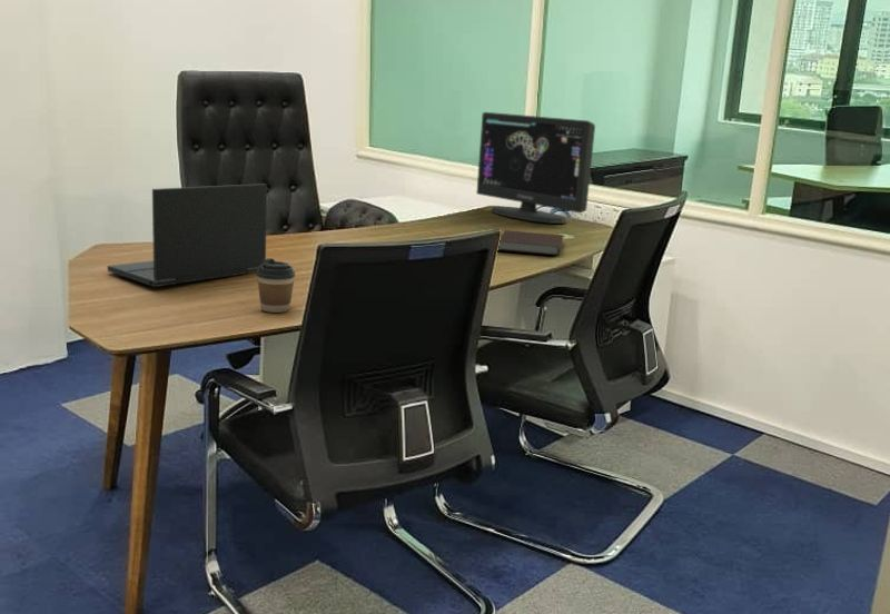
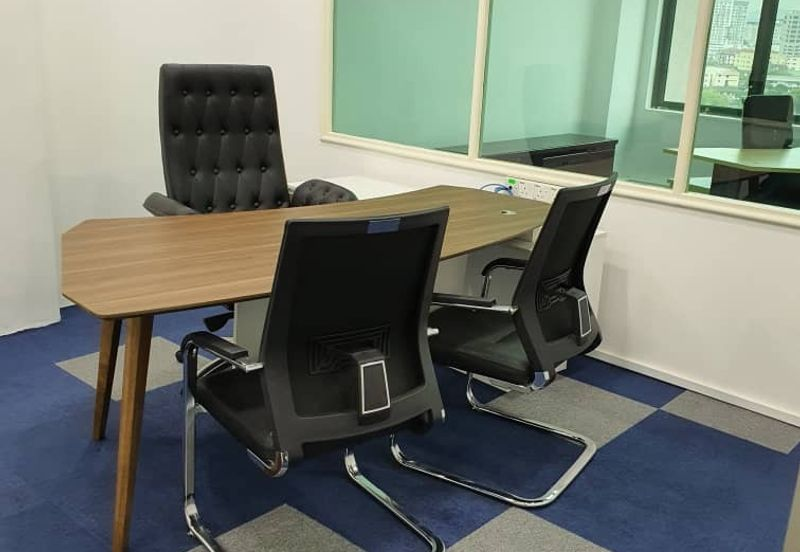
- notebook (531, 241)
- coffee cup (275, 285)
- computer monitor (532, 167)
- laptop (188, 227)
